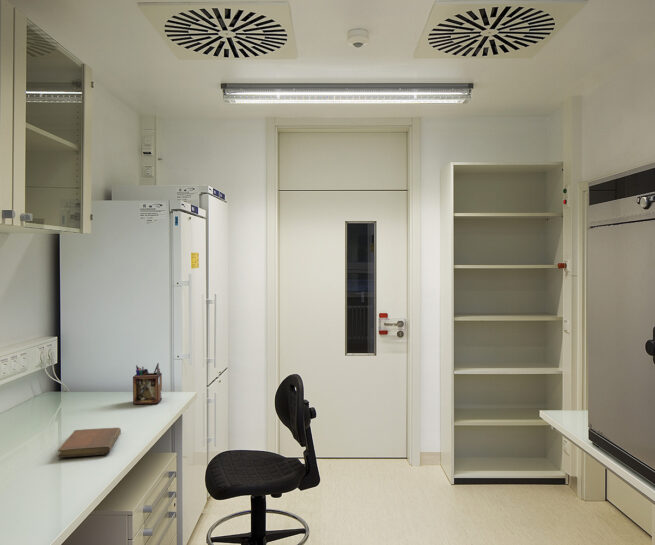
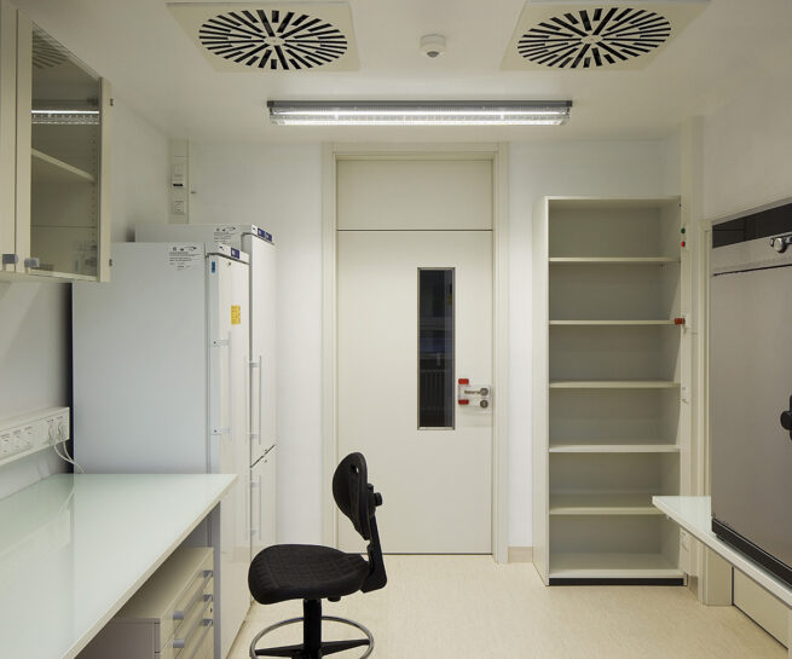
- desk organizer (147, 383)
- notebook (91, 441)
